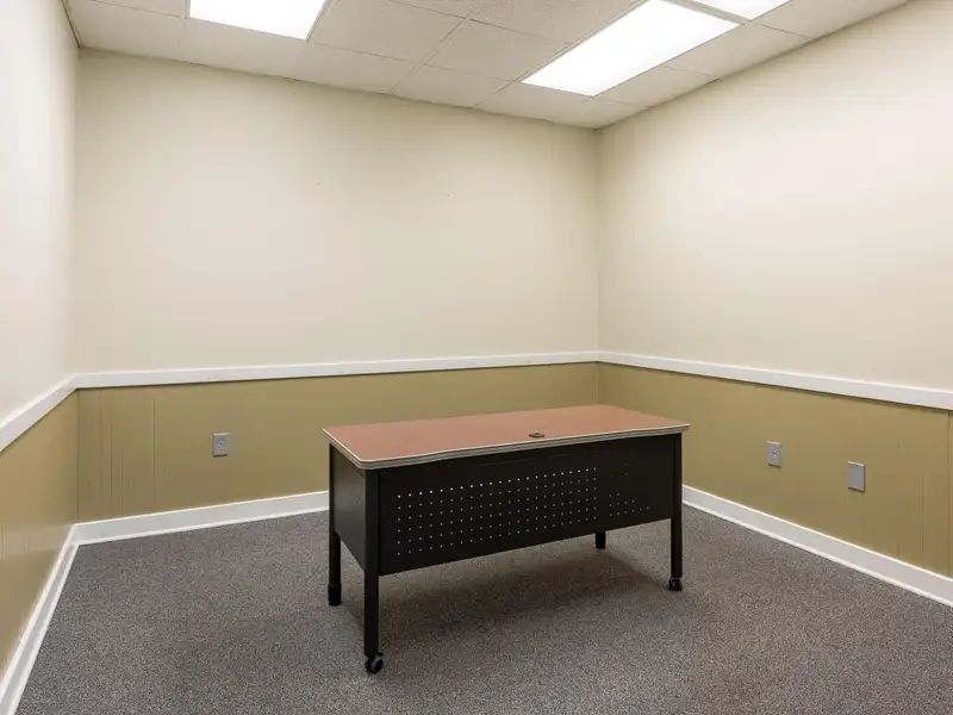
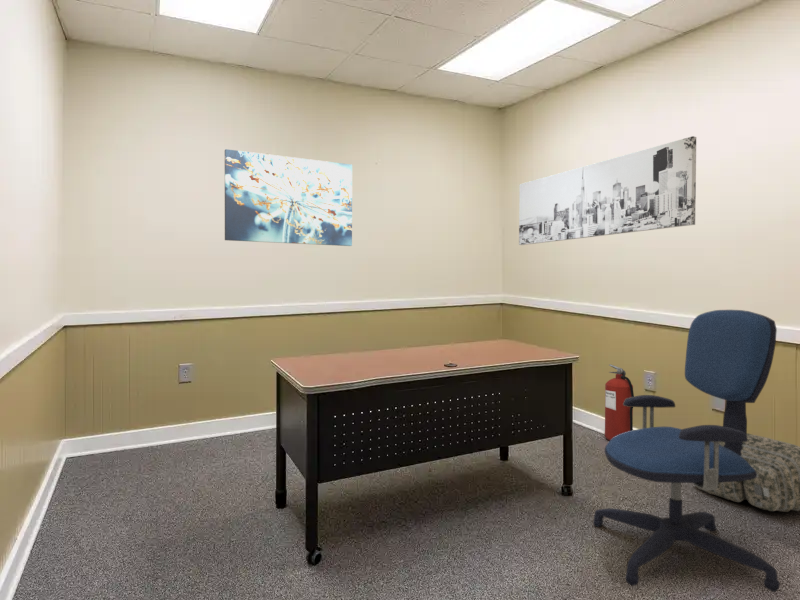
+ wall art (591, 200)
+ fire extinguisher (620, 403)
+ backpack (751, 465)
+ office chair (675, 432)
+ wall art (291, 200)
